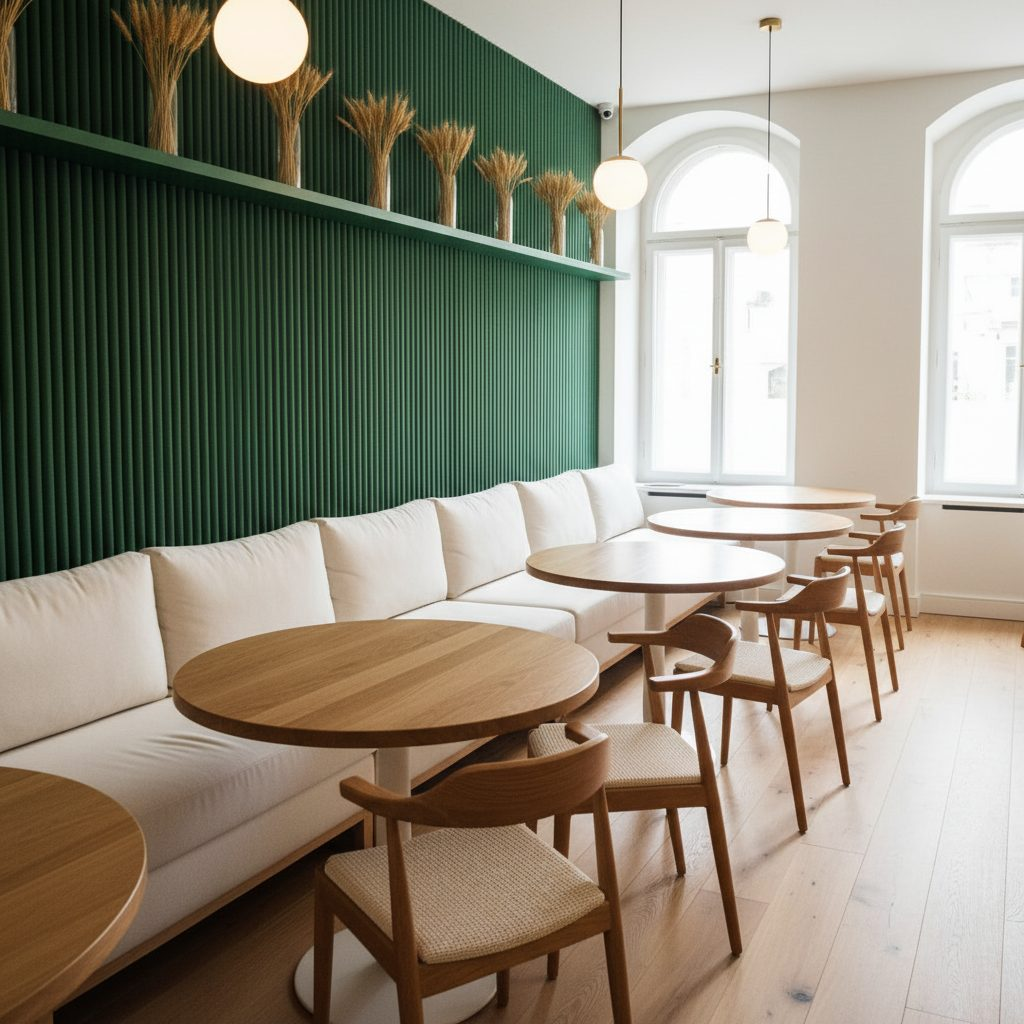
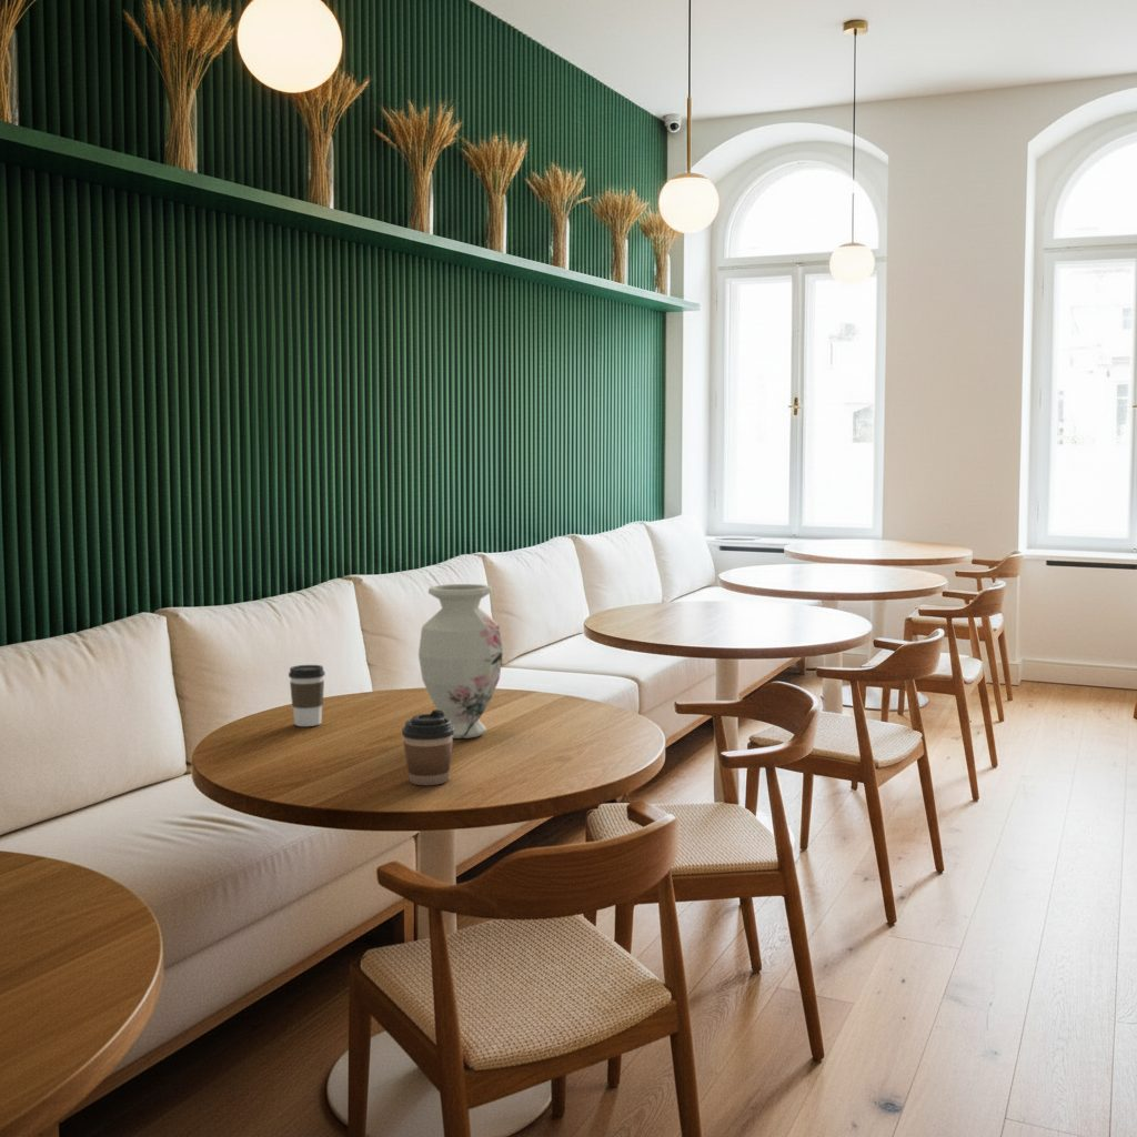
+ vase (461, 661)
+ coffee cup (427, 746)
+ coffee cup (306, 695)
